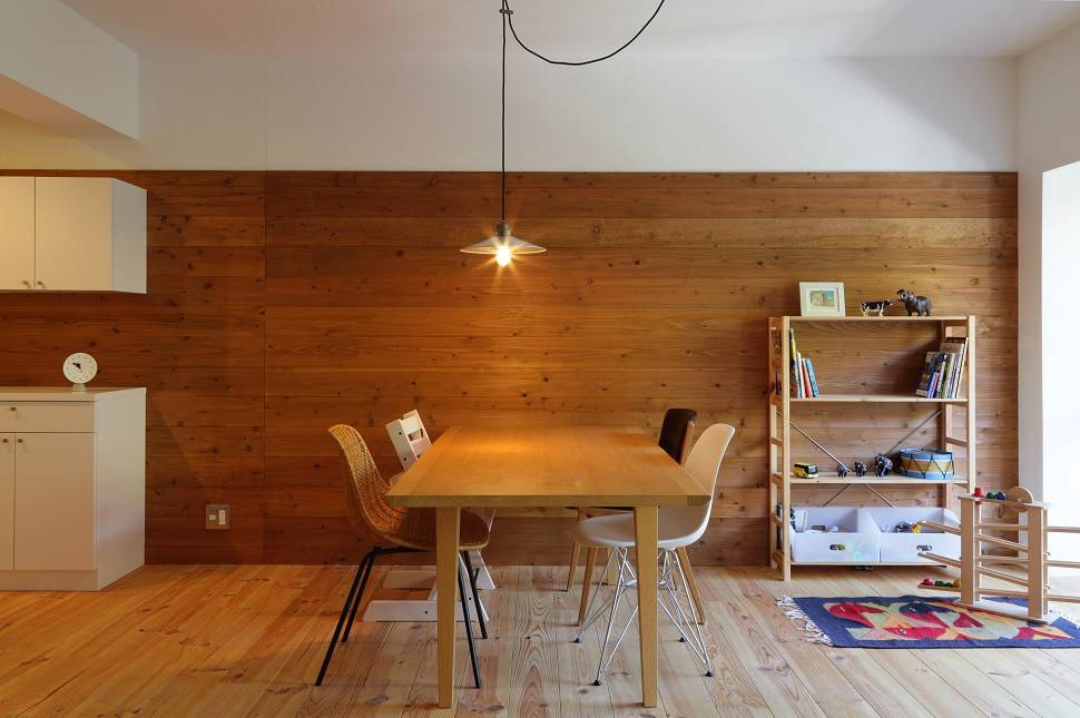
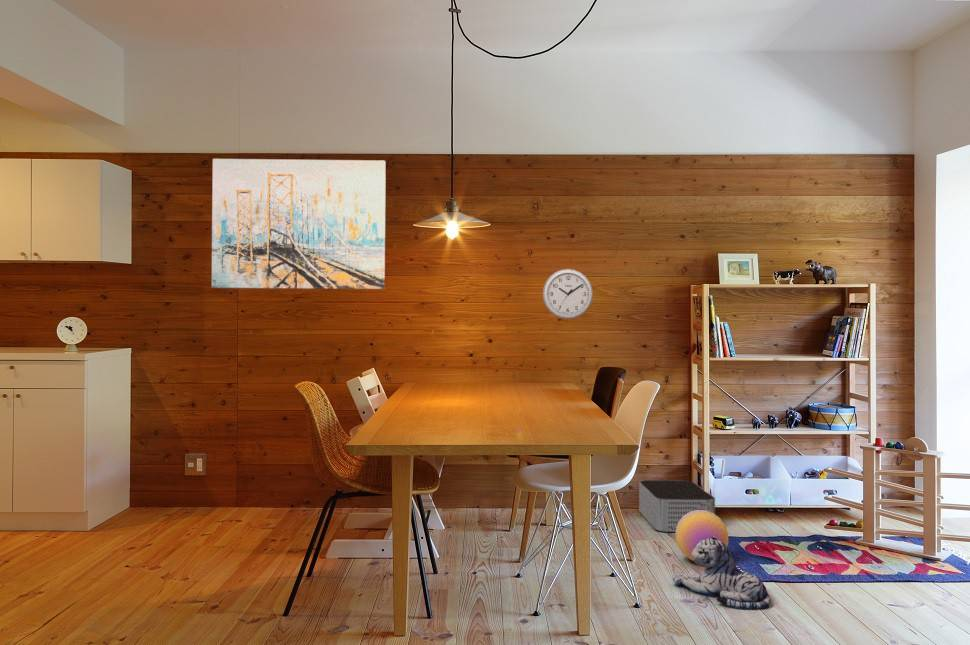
+ storage bin (675, 504)
+ wall clock (567, 294)
+ plush toy (718, 567)
+ ball (701, 536)
+ wall art (299, 224)
